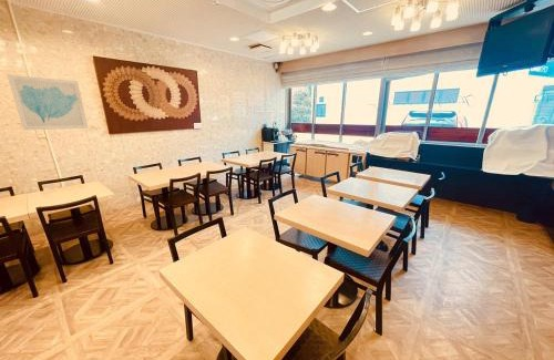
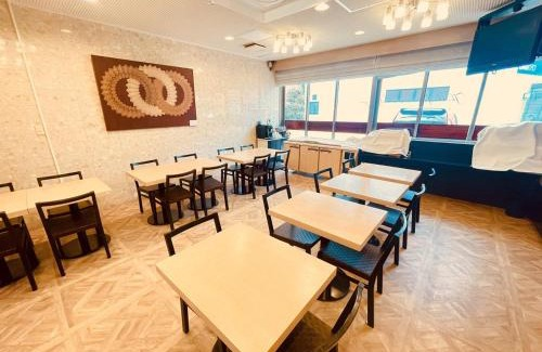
- wall art (51, 104)
